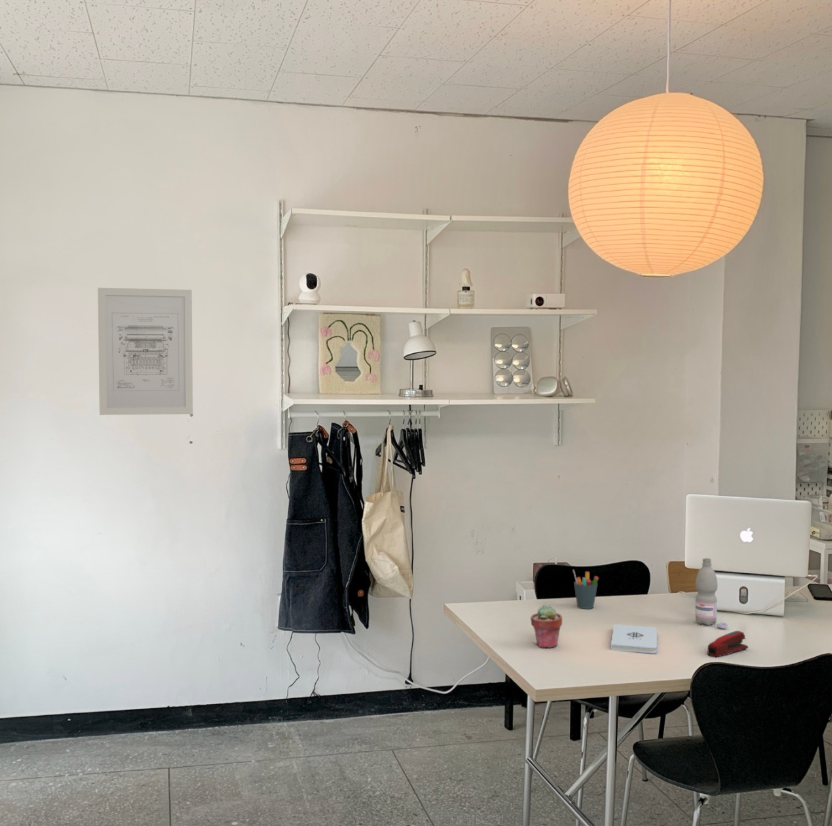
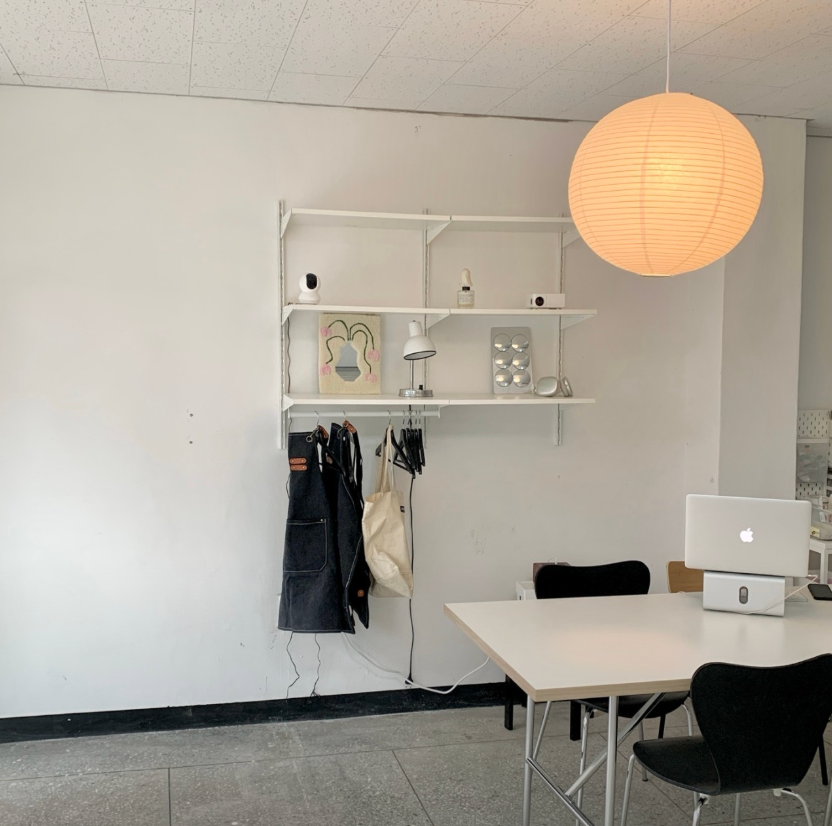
- water bottle (712, 592)
- stapler (727, 642)
- potted succulent (546, 624)
- wall art (146, 351)
- notepad (634, 638)
- pen holder (585, 588)
